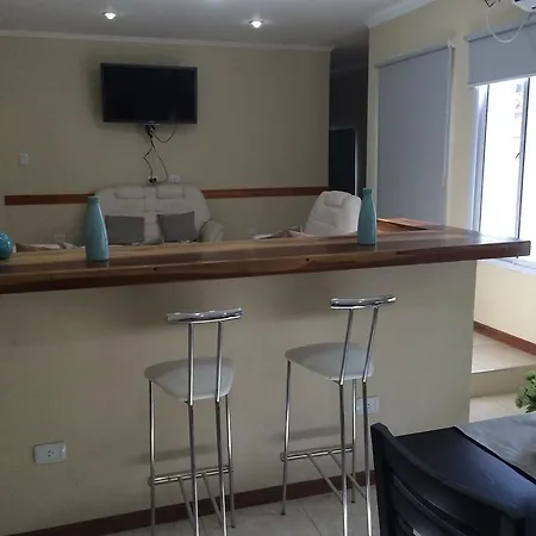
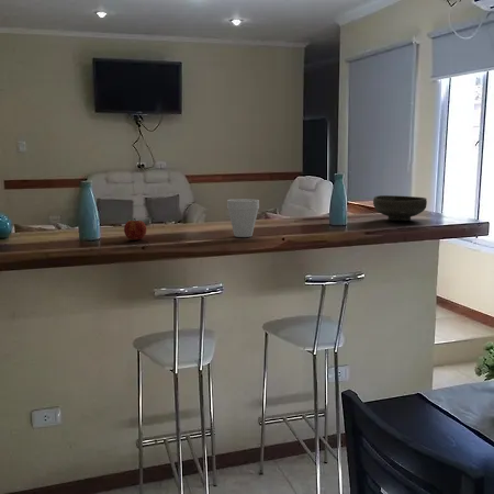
+ cup (243, 217)
+ fruit (135, 228)
+ bowl (398, 207)
